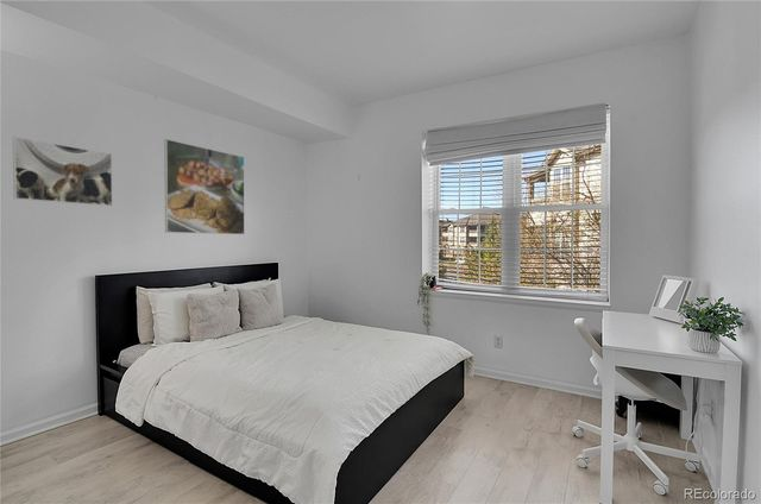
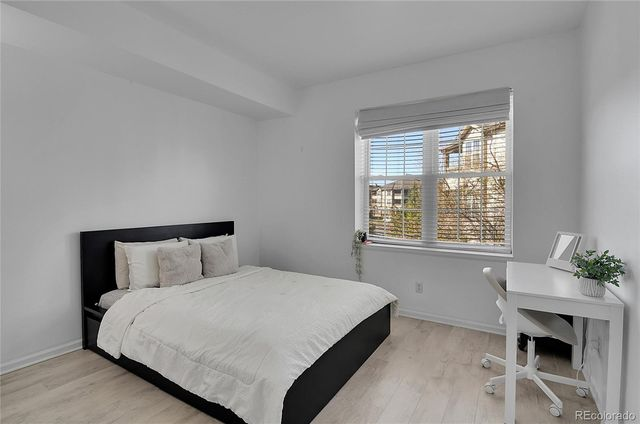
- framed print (208, 191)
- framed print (67, 174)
